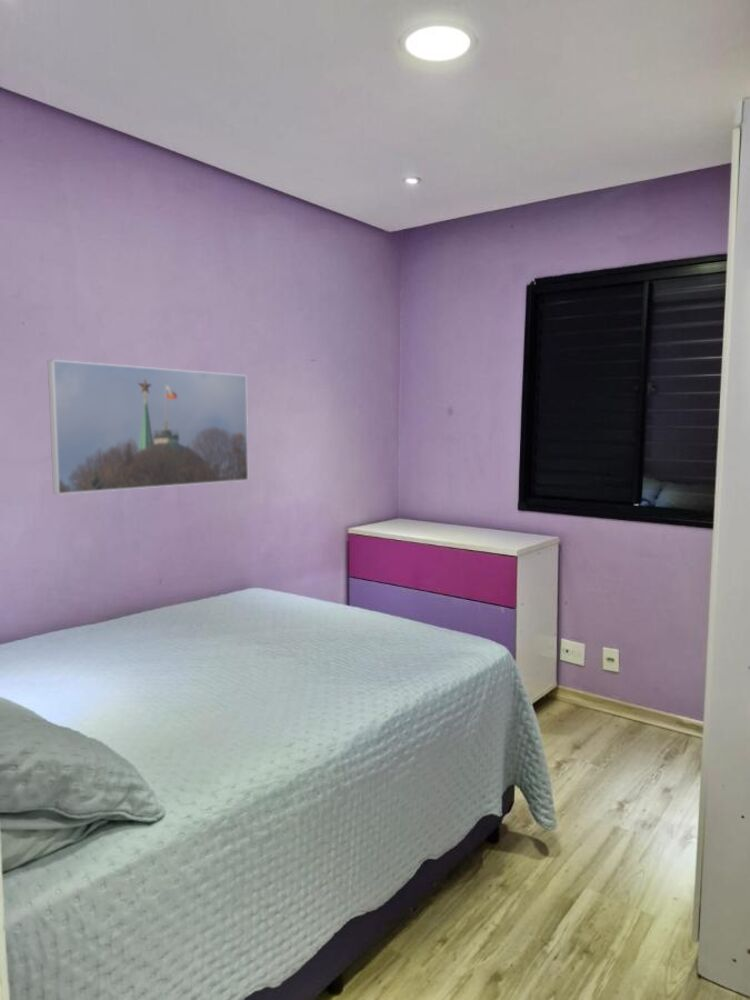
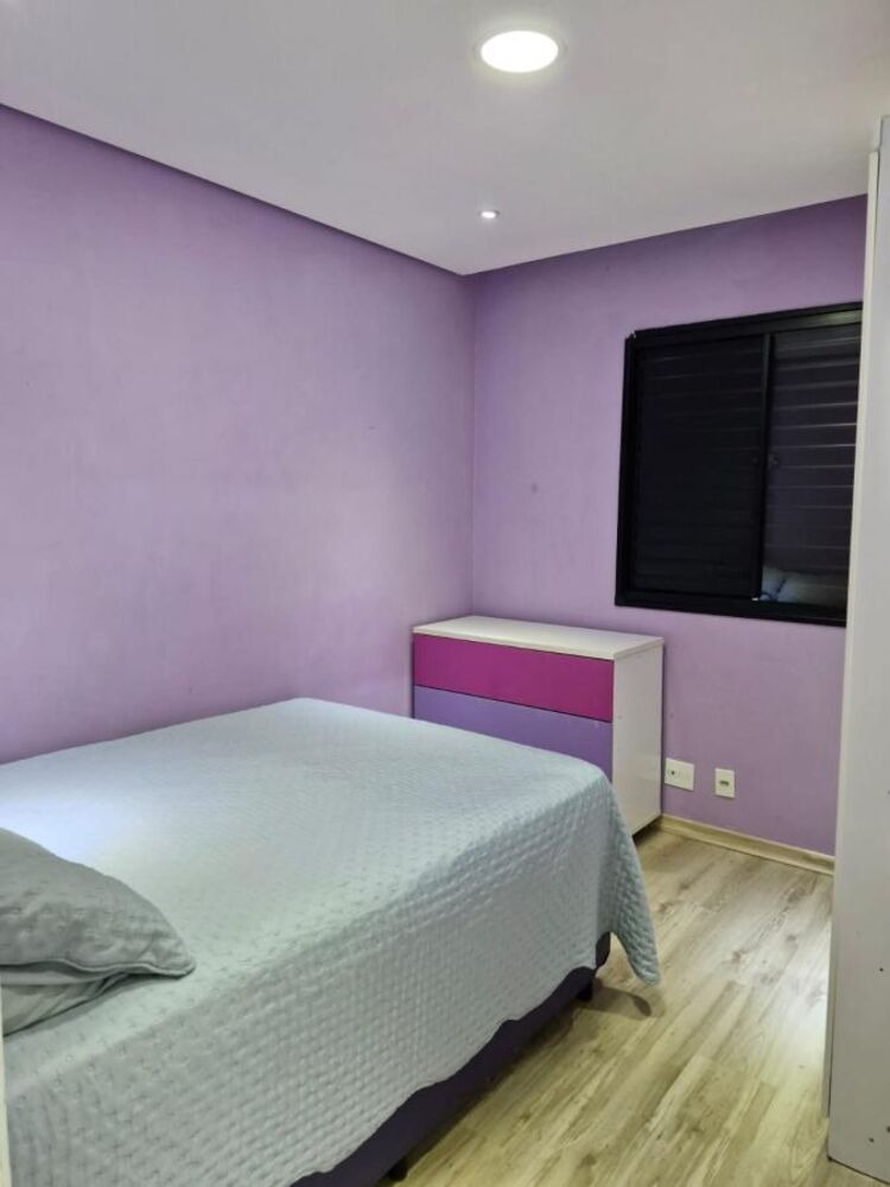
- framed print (160, 427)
